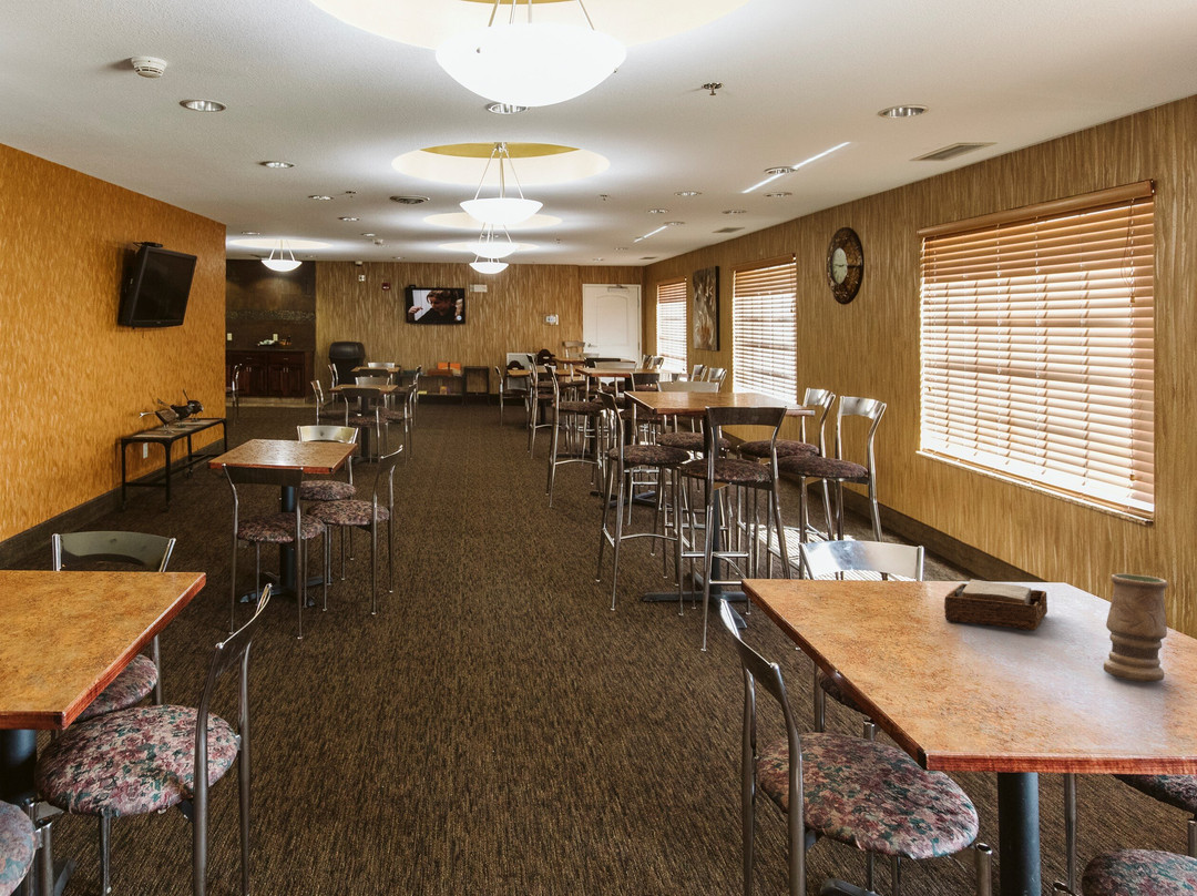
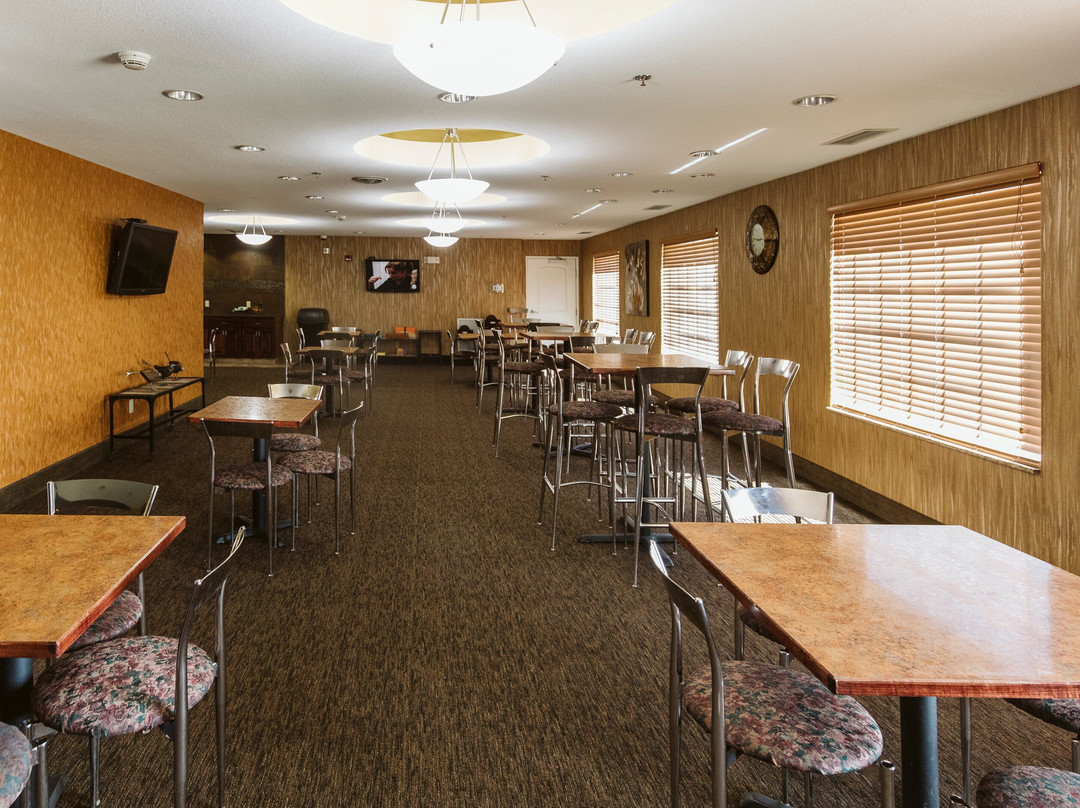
- vase (1135, 627)
- napkin holder (995, 601)
